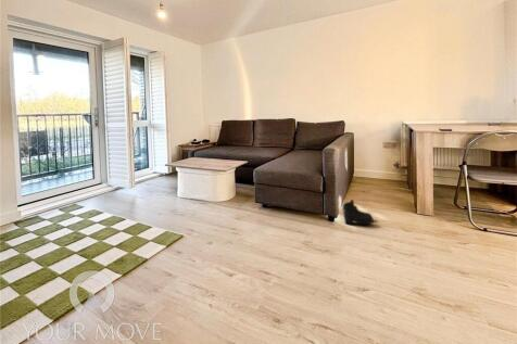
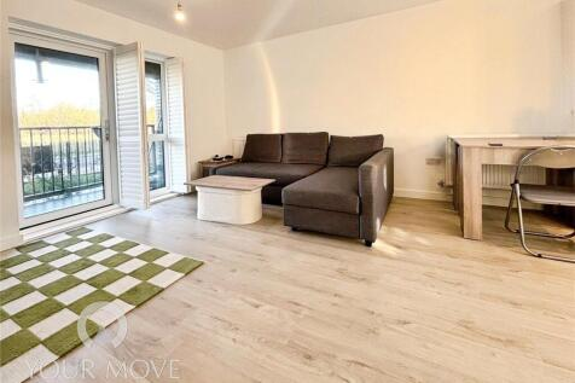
- boots (357, 211)
